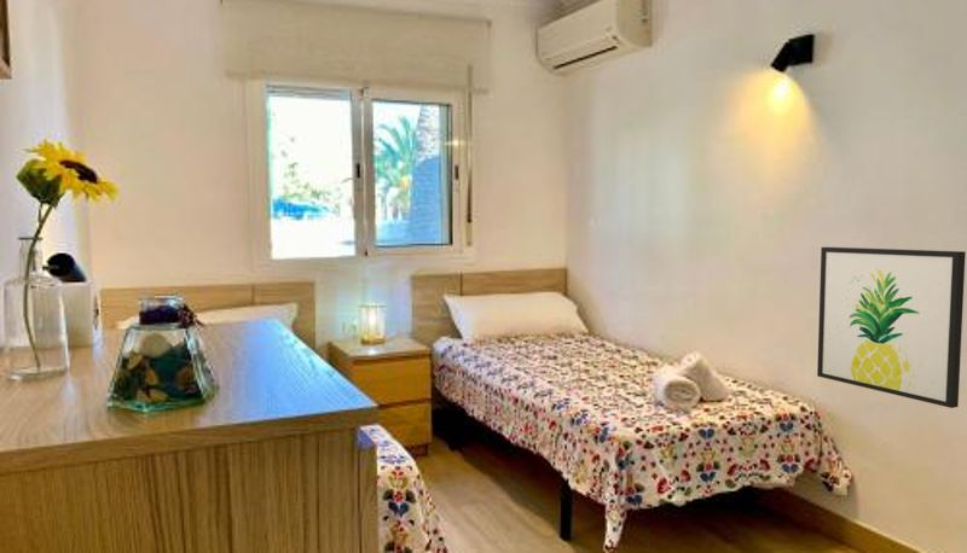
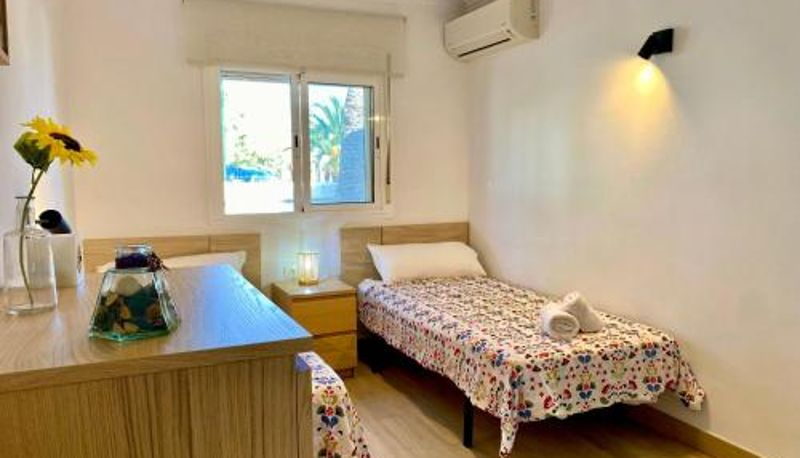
- wall art (884, 320)
